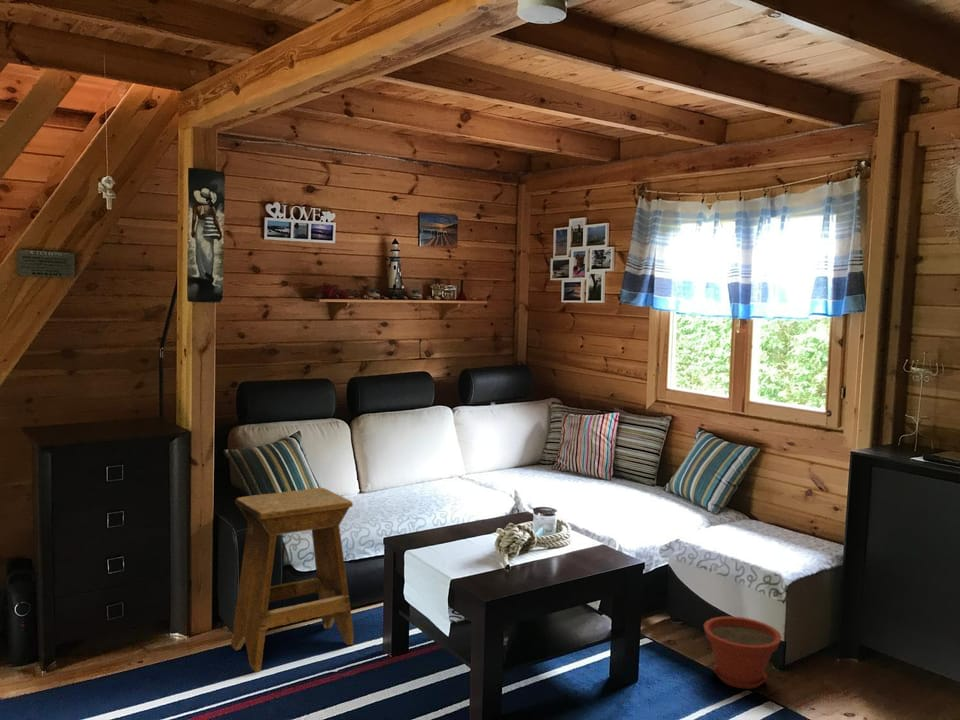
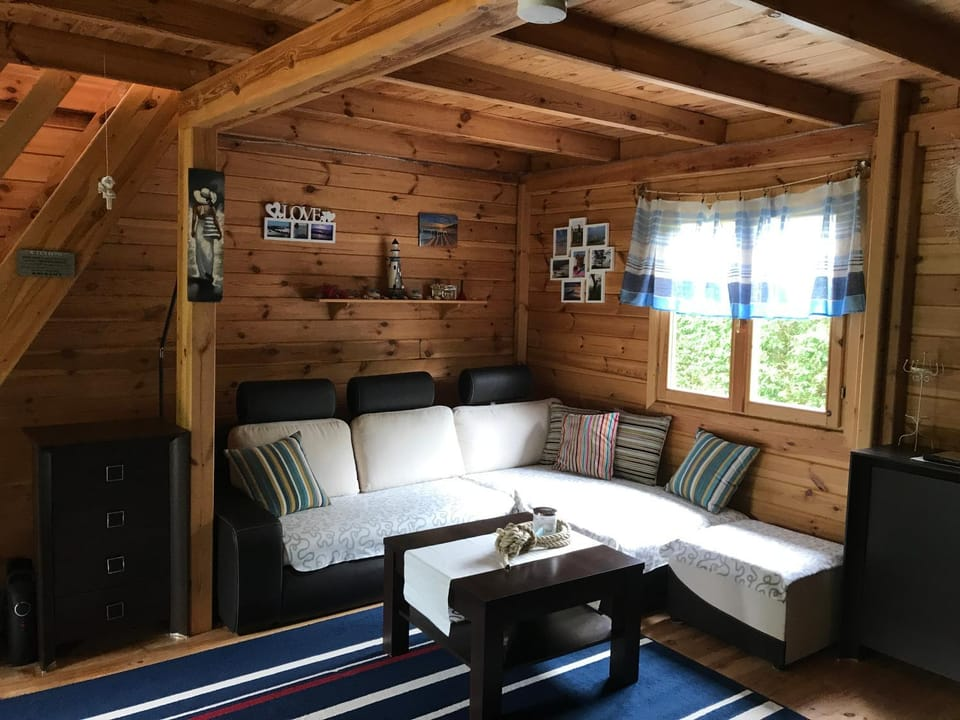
- stool (297, 581)
- plant pot (740, 655)
